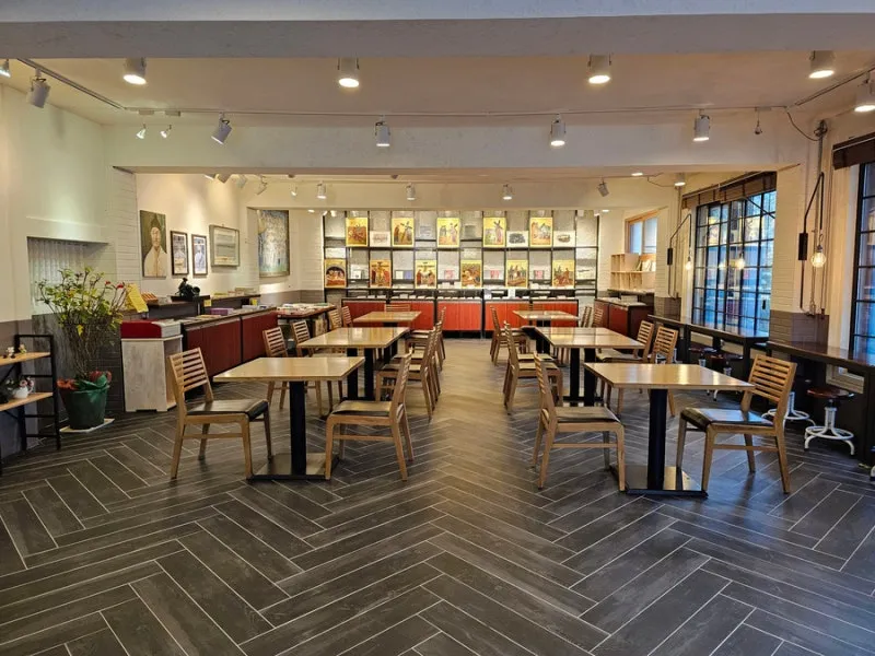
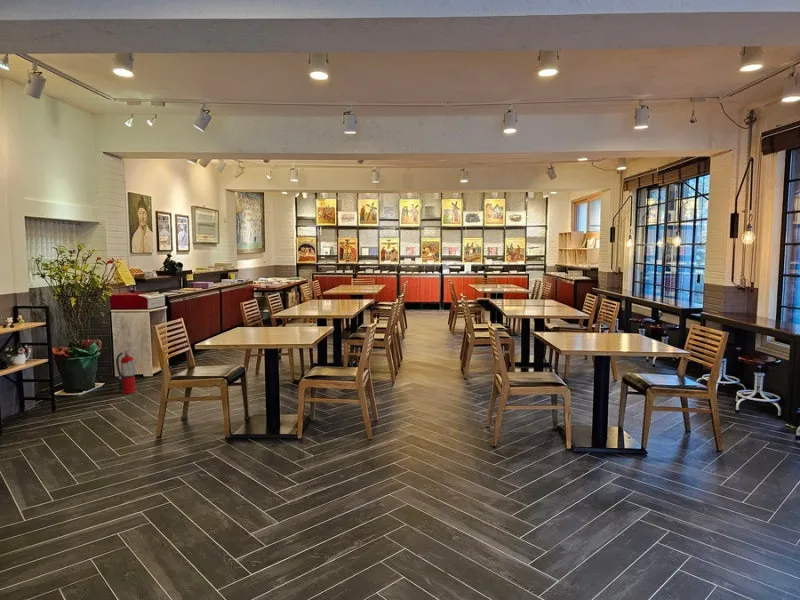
+ fire extinguisher (127, 369)
